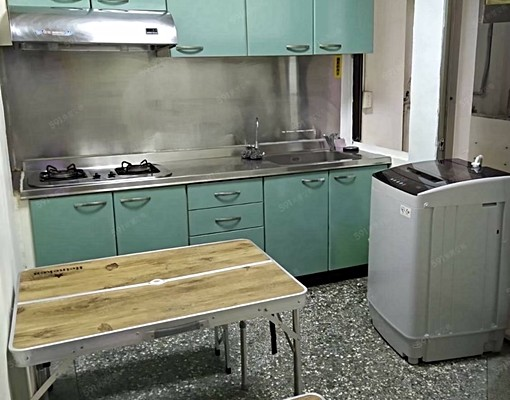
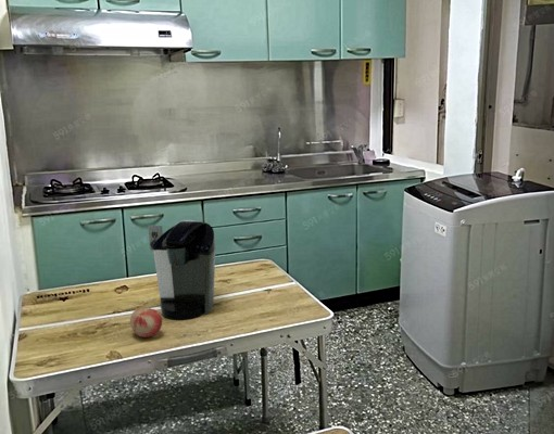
+ fruit (146, 321)
+ coffee maker (172, 263)
